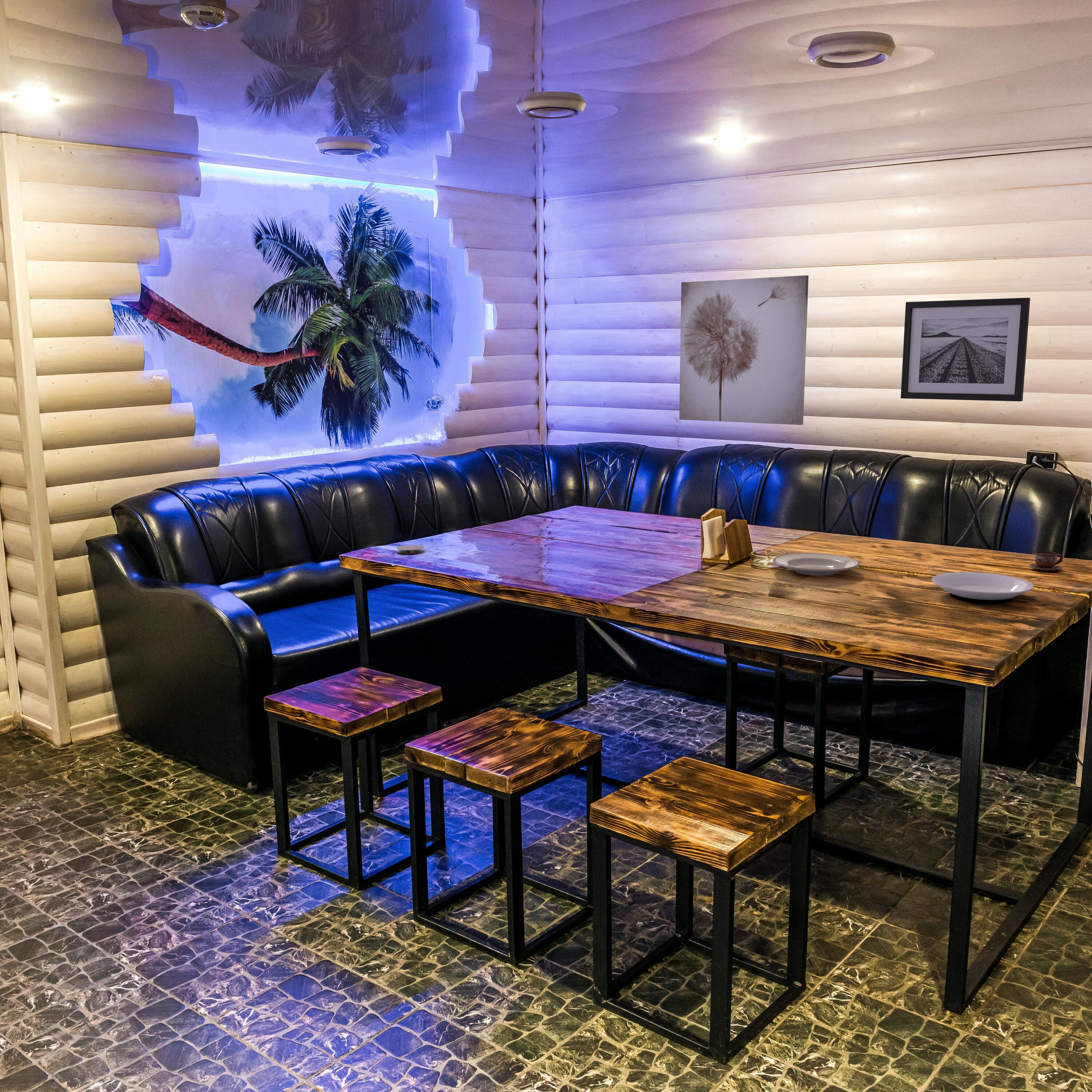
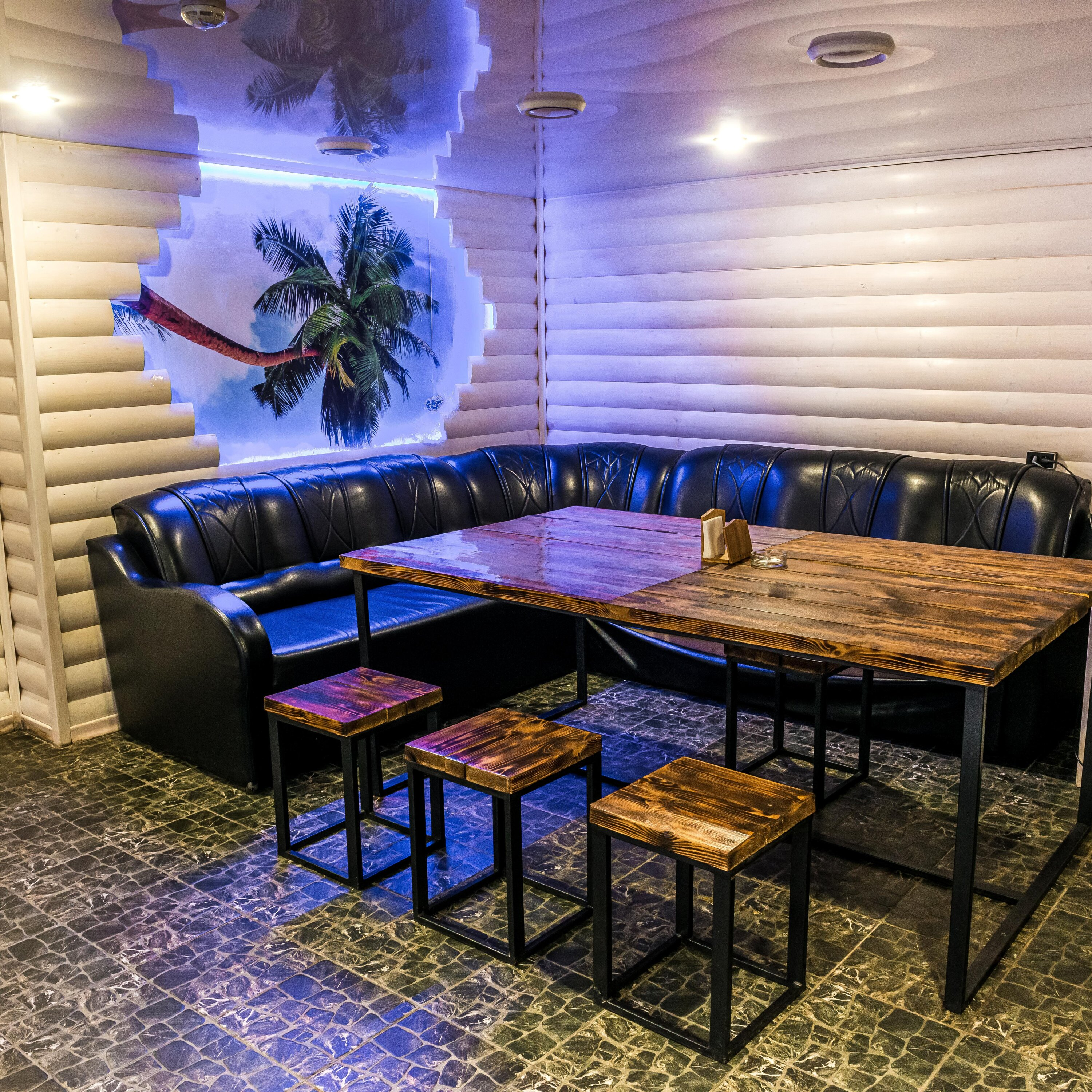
- coaster (410, 549)
- wall art (962, 350)
- cup (1047, 561)
- plate (816, 566)
- wall art (740, 351)
- plate (981, 589)
